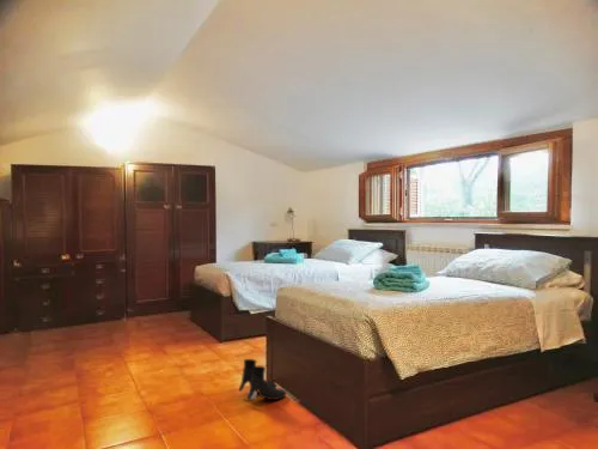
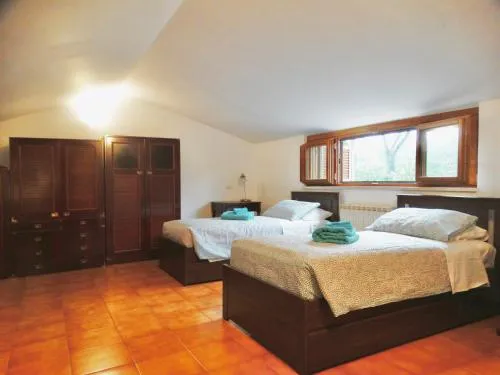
- boots (262, 377)
